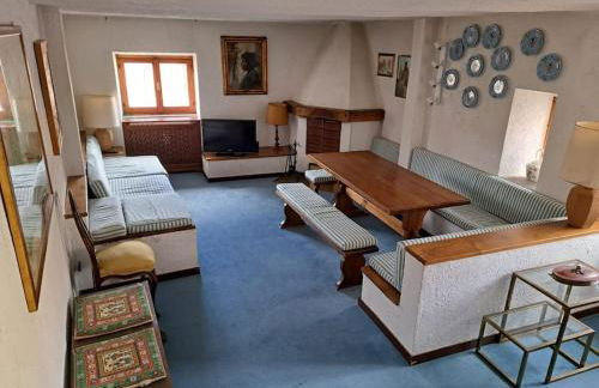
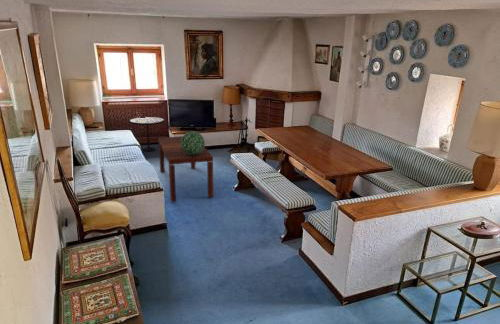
+ decorative sphere (192, 143)
+ side table (148, 135)
+ coffee table (183, 163)
